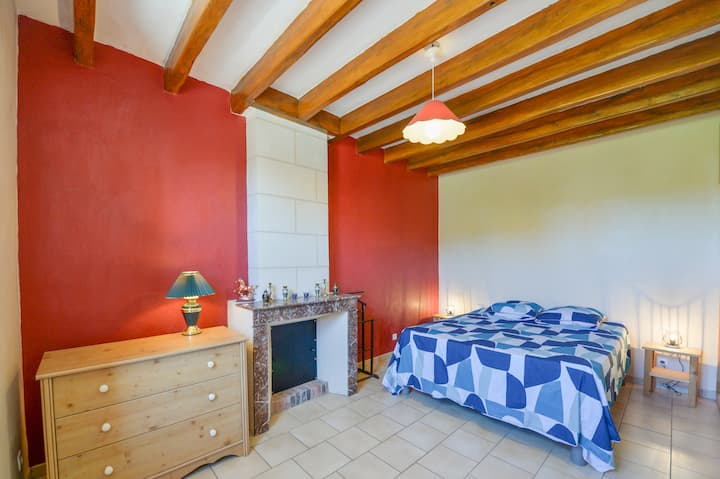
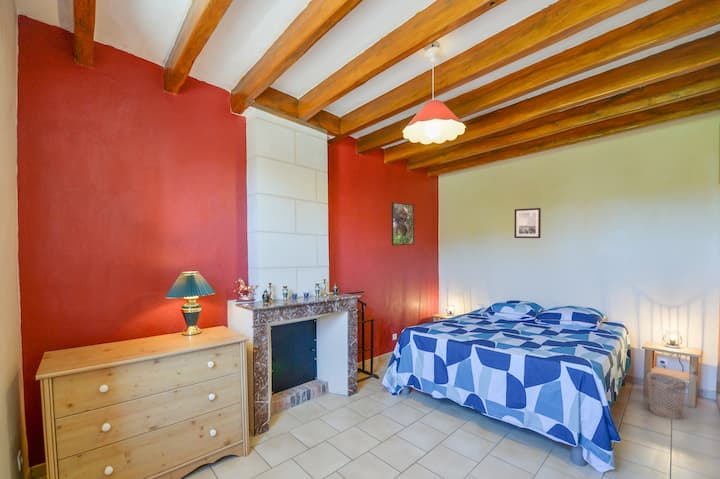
+ wastebasket (665, 396)
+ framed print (403, 224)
+ wall art (527, 223)
